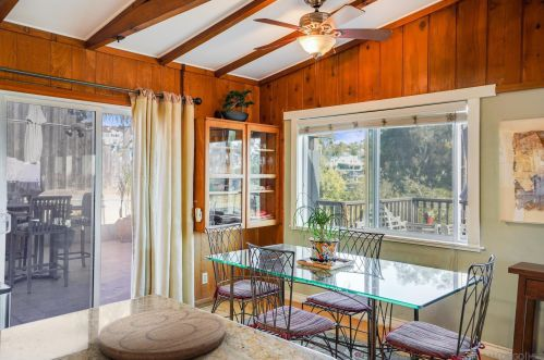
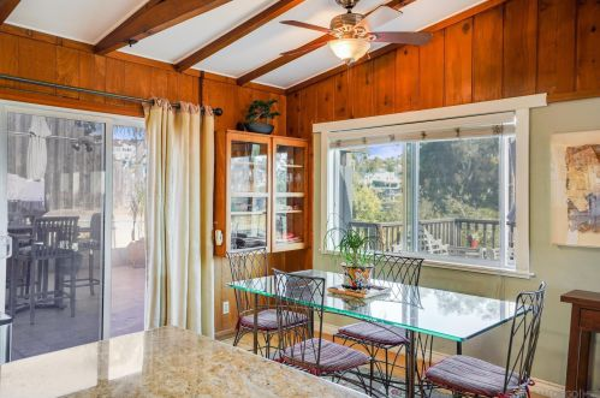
- cutting board (164, 332)
